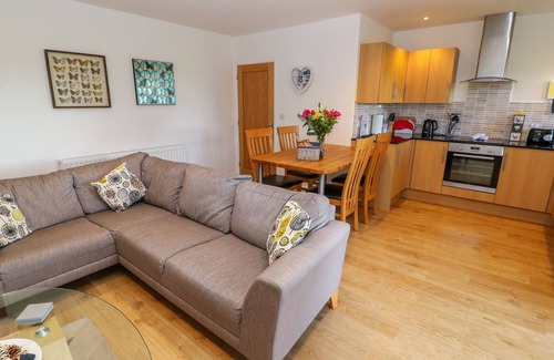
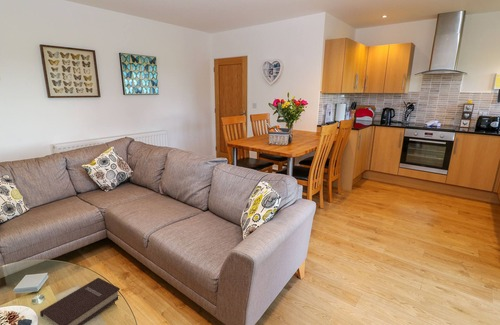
+ book (82, 303)
